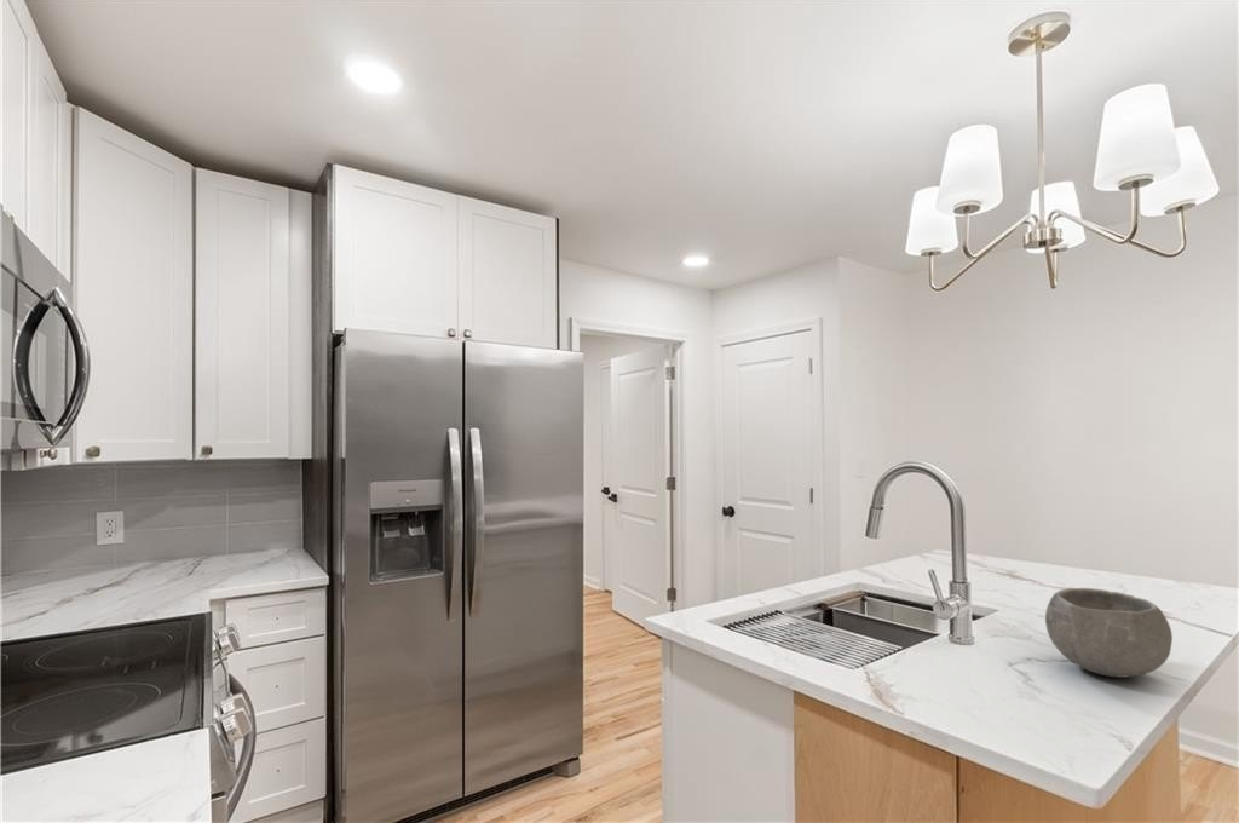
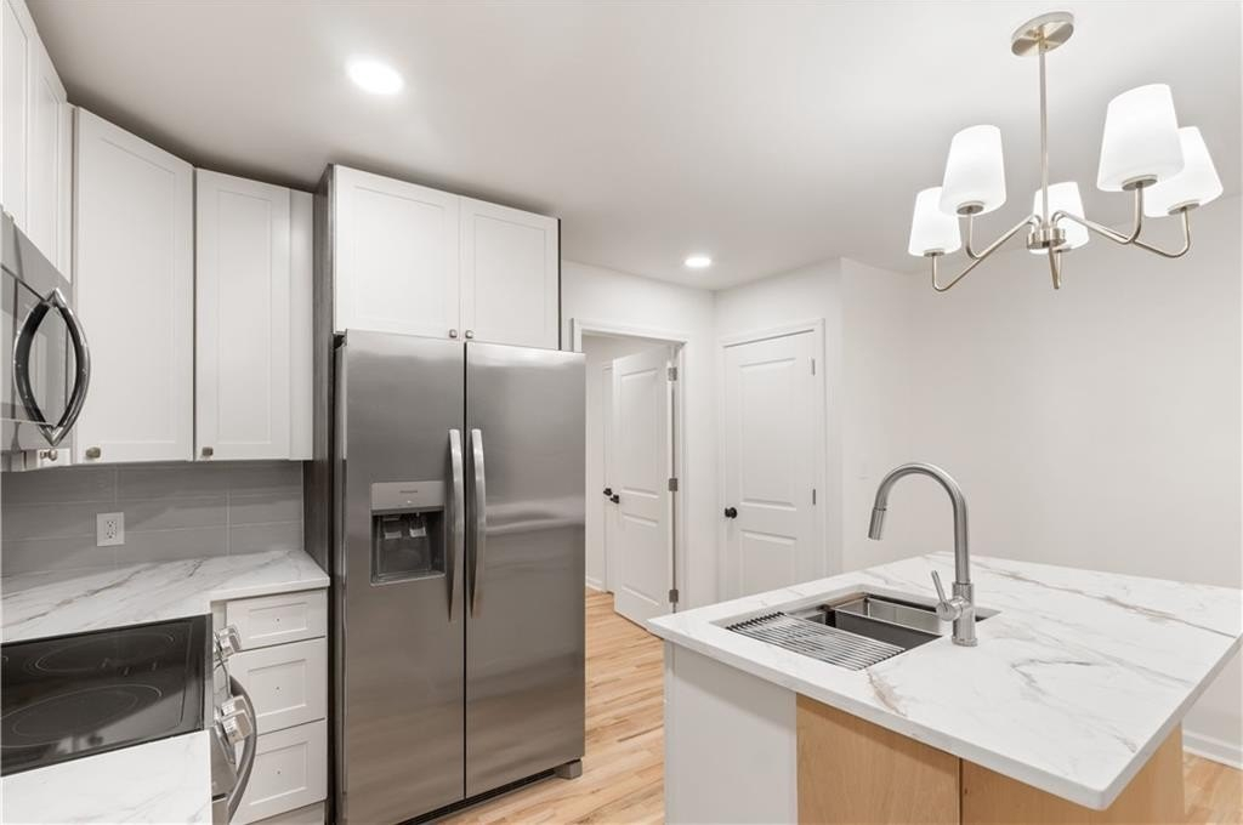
- bowl (1105, 634)
